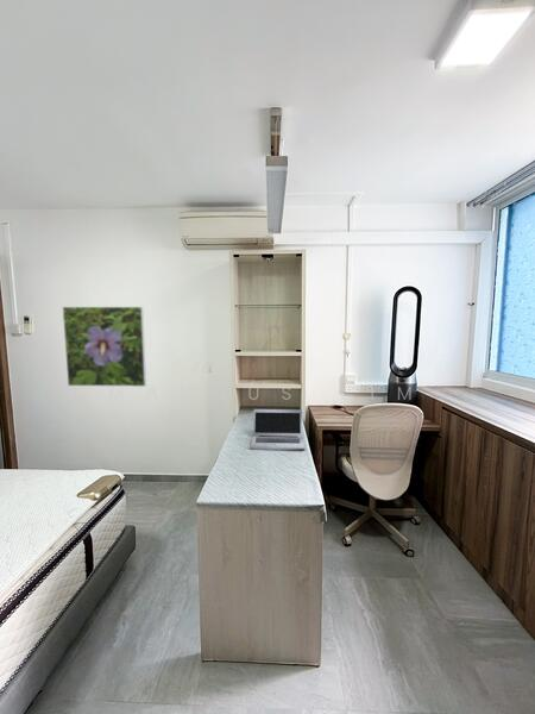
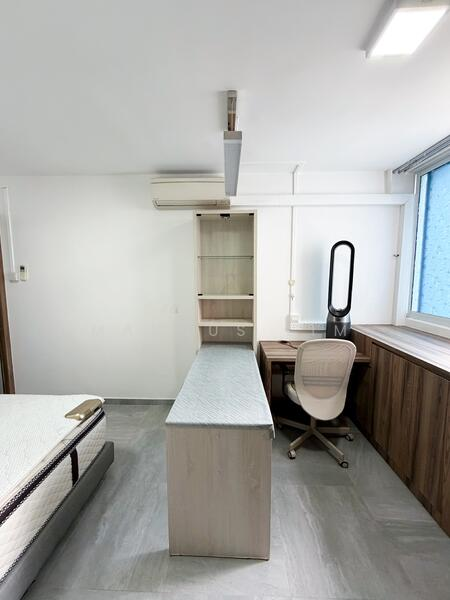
- laptop (277, 428)
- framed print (105, 346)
